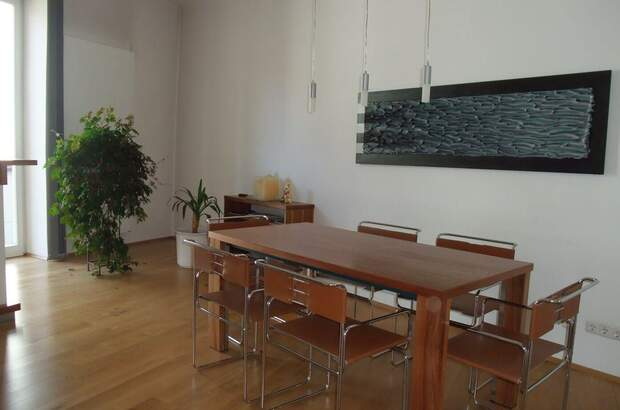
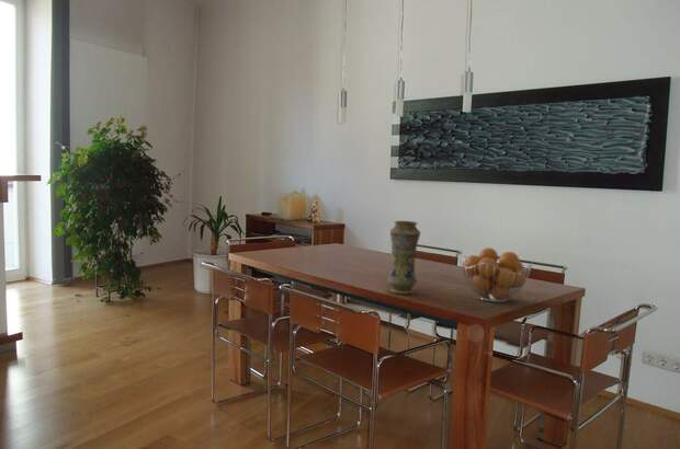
+ vase (404, 256)
+ fruit basket (495, 274)
